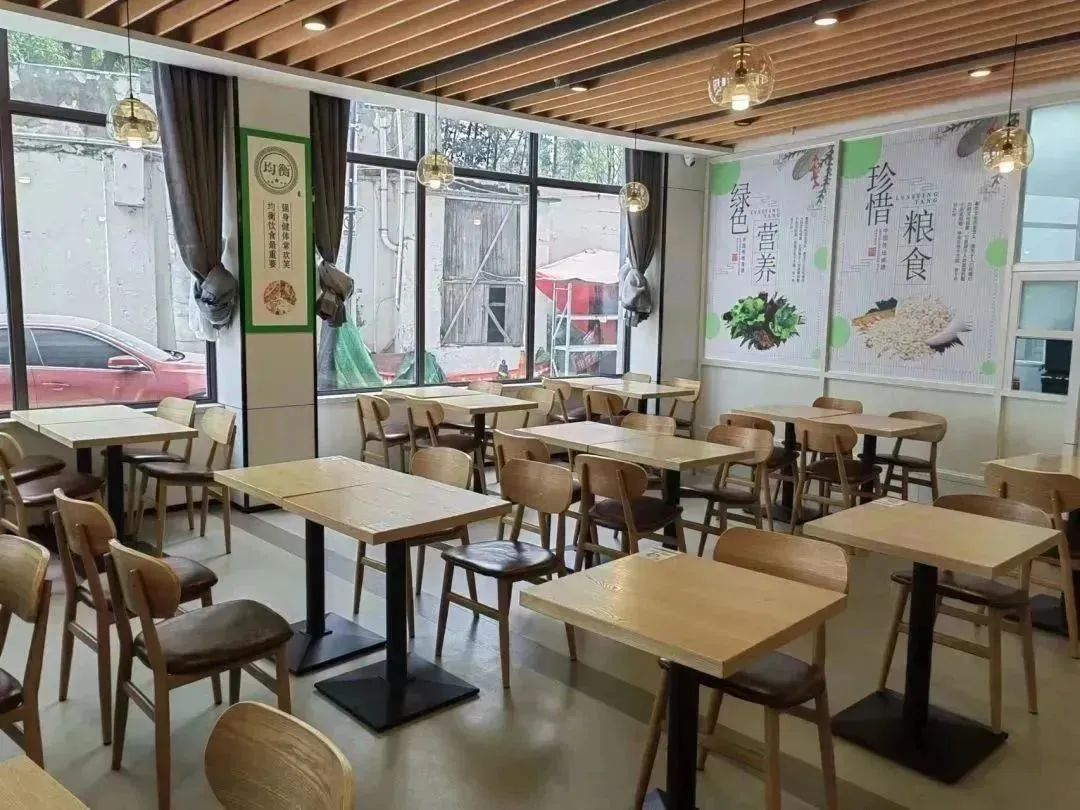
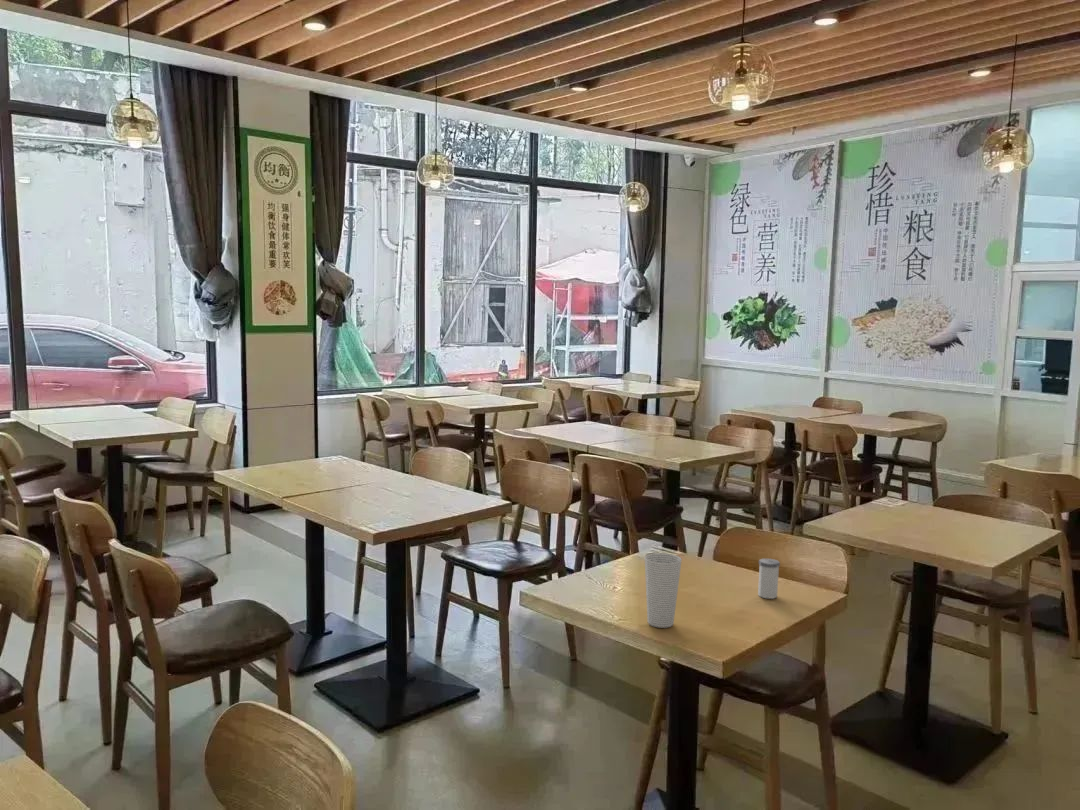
+ salt shaker (768, 578)
+ cup (661, 590)
